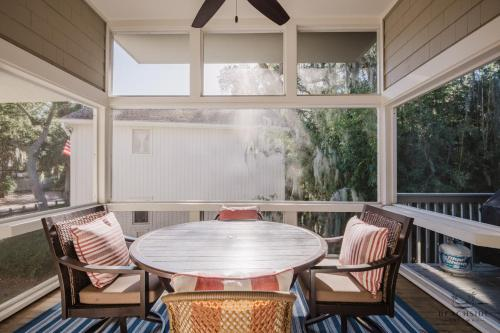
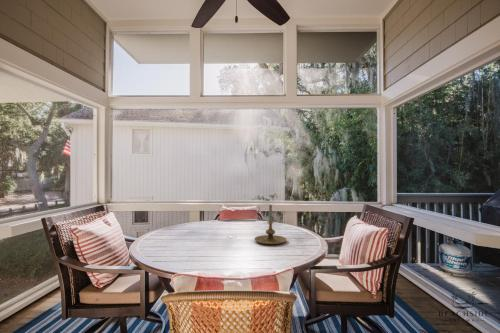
+ candle holder (270, 222)
